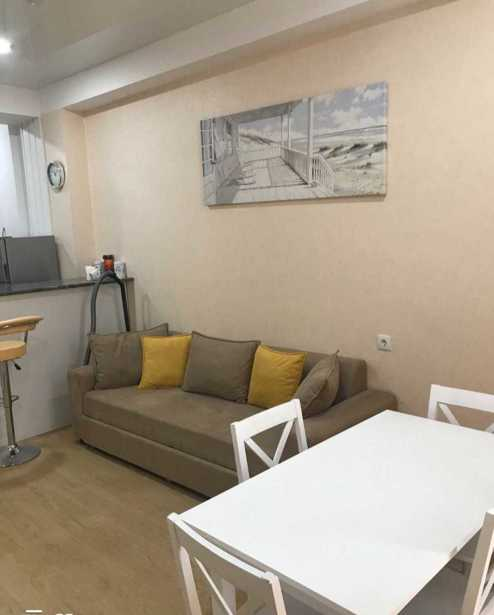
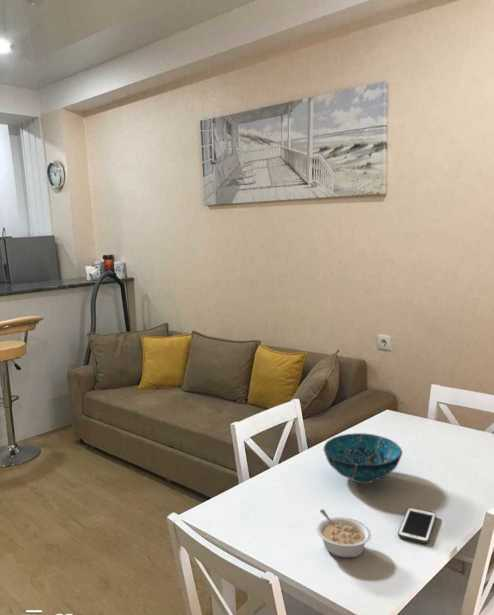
+ decorative bowl (362, 462)
+ cell phone (417, 524)
+ legume (341, 537)
